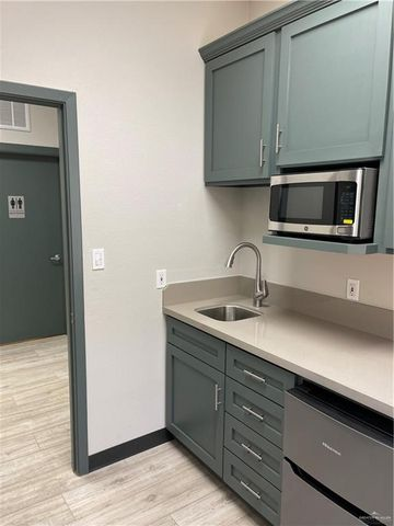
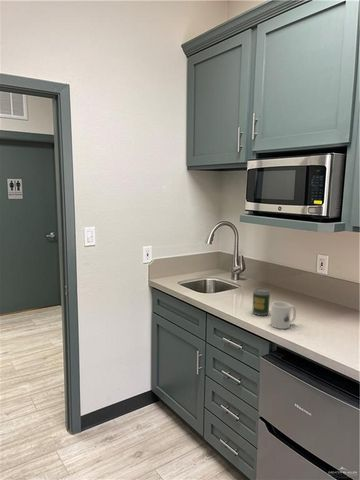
+ soda can (261, 301)
+ mug (284, 314)
